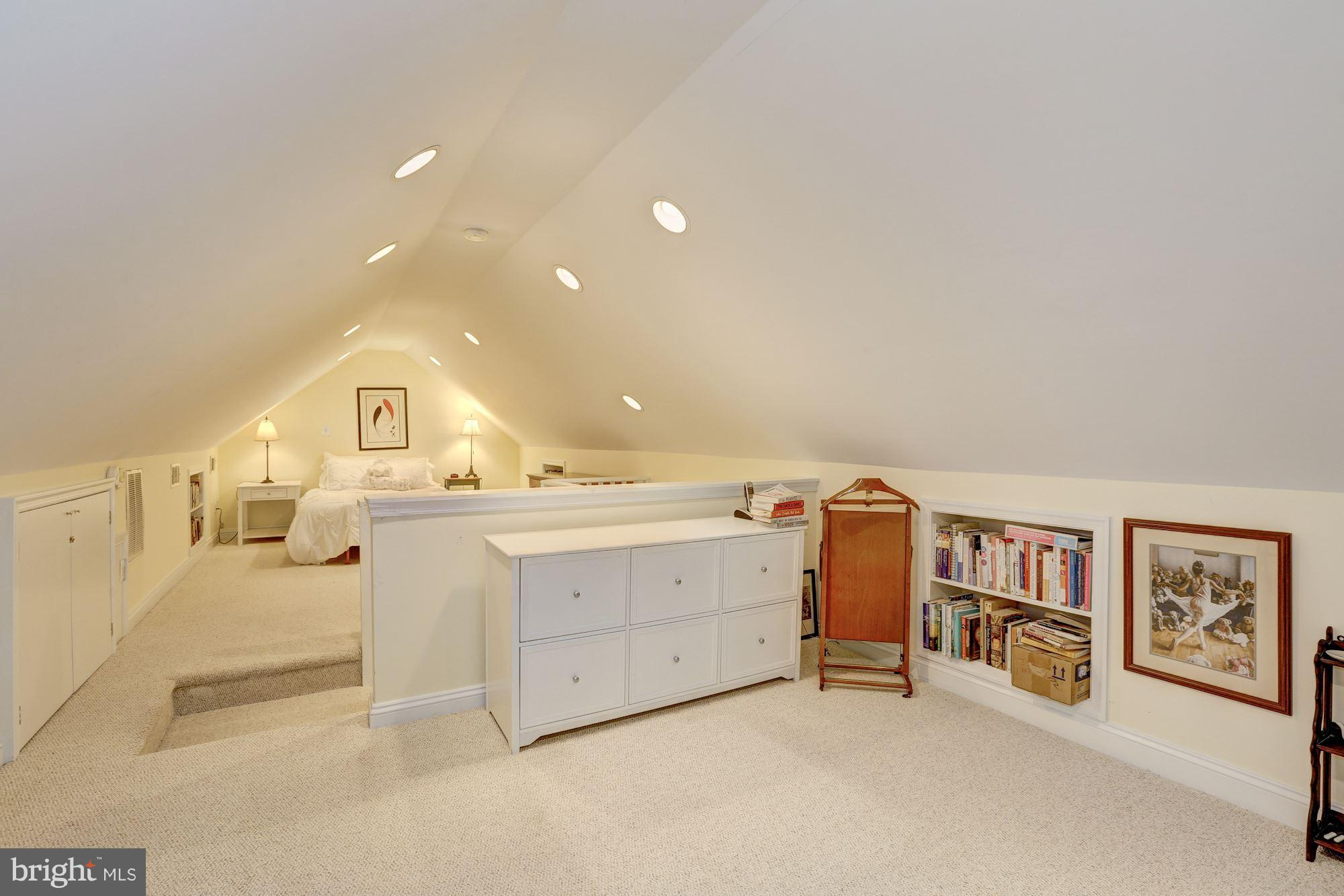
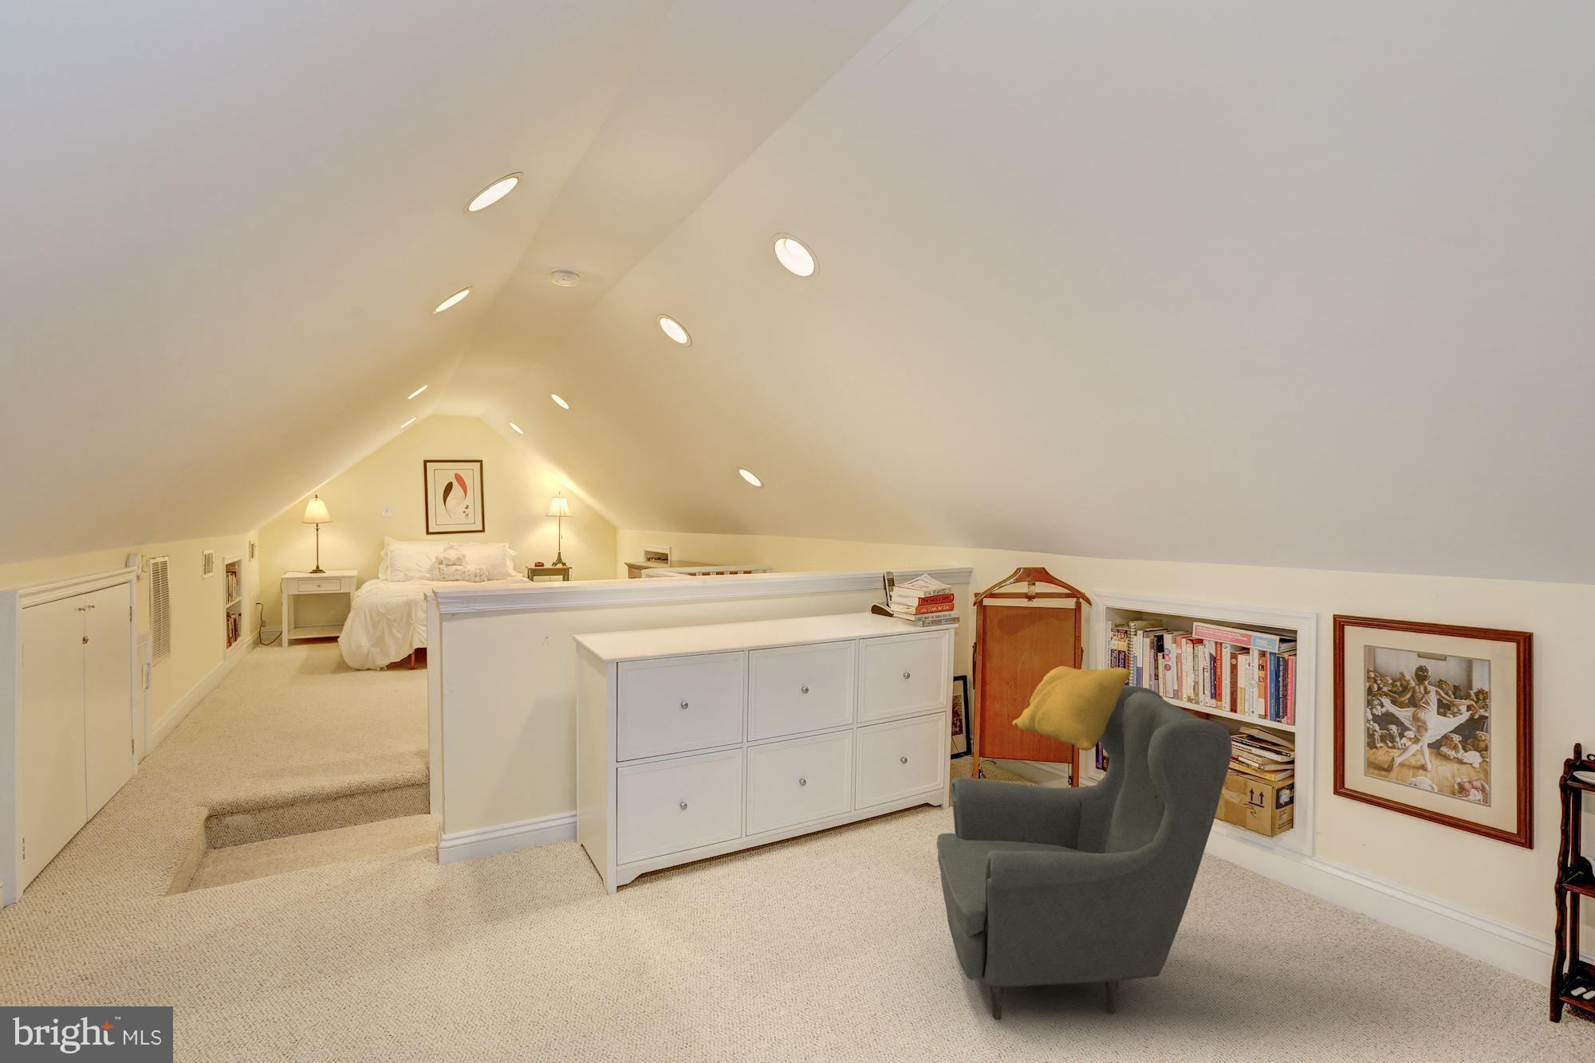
+ armchair (1068, 822)
